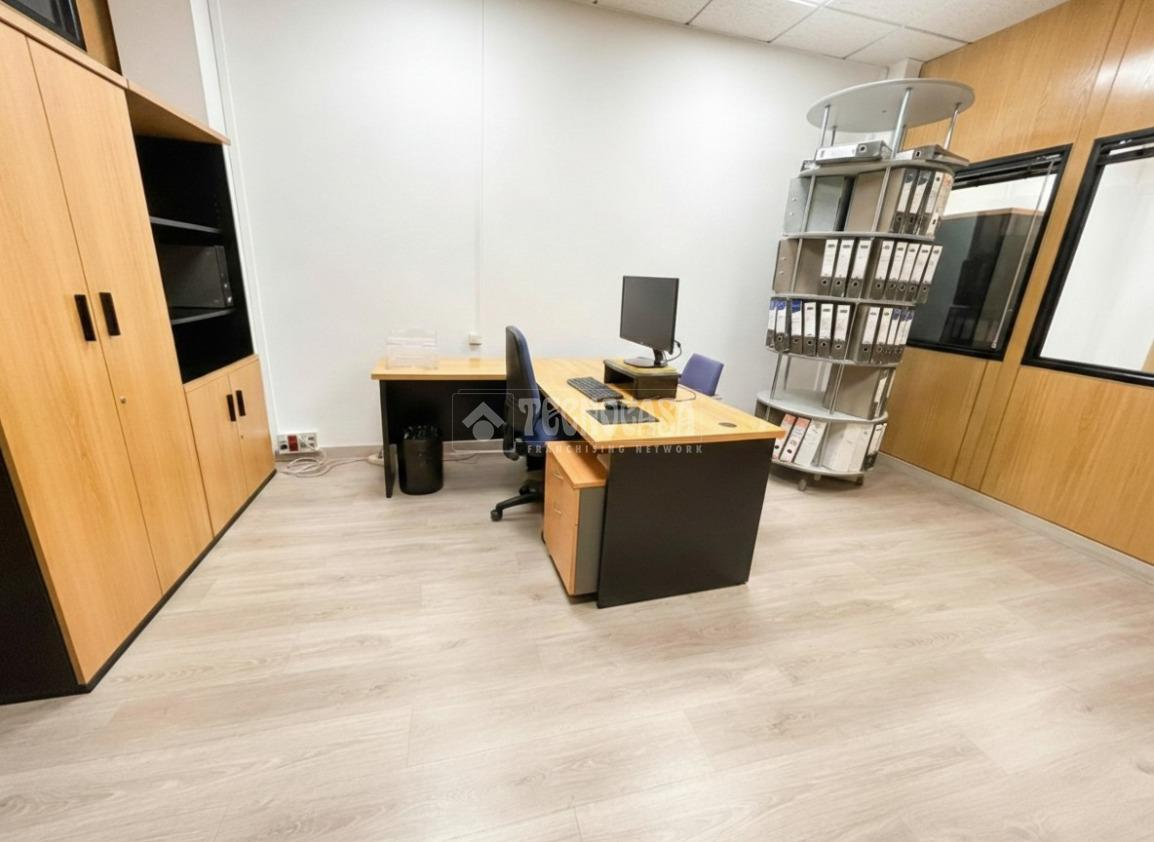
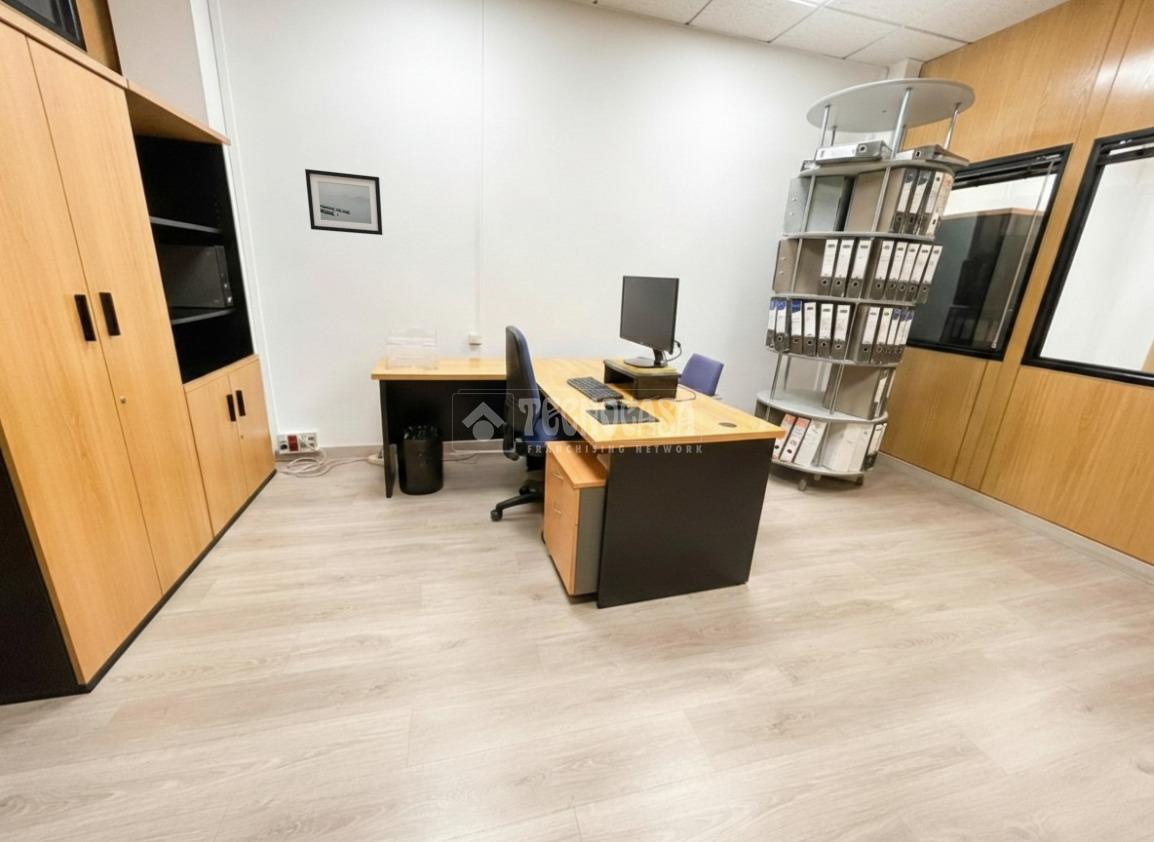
+ wall art (345, 203)
